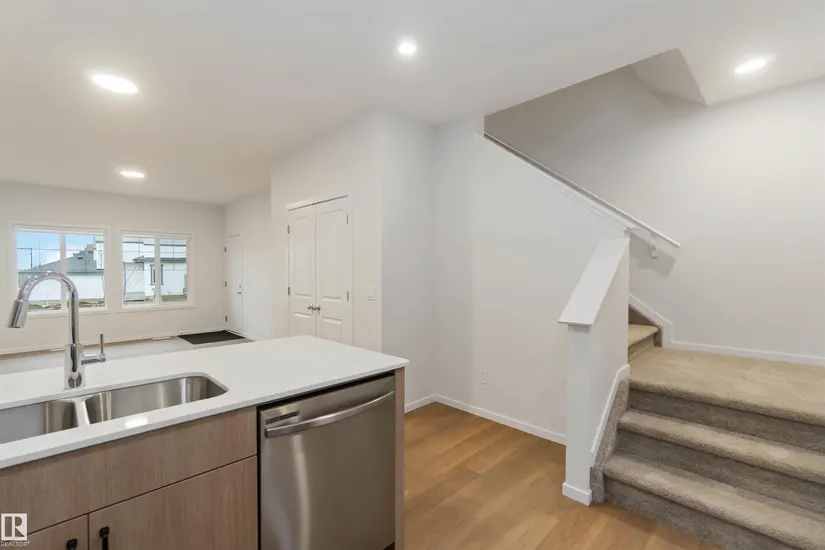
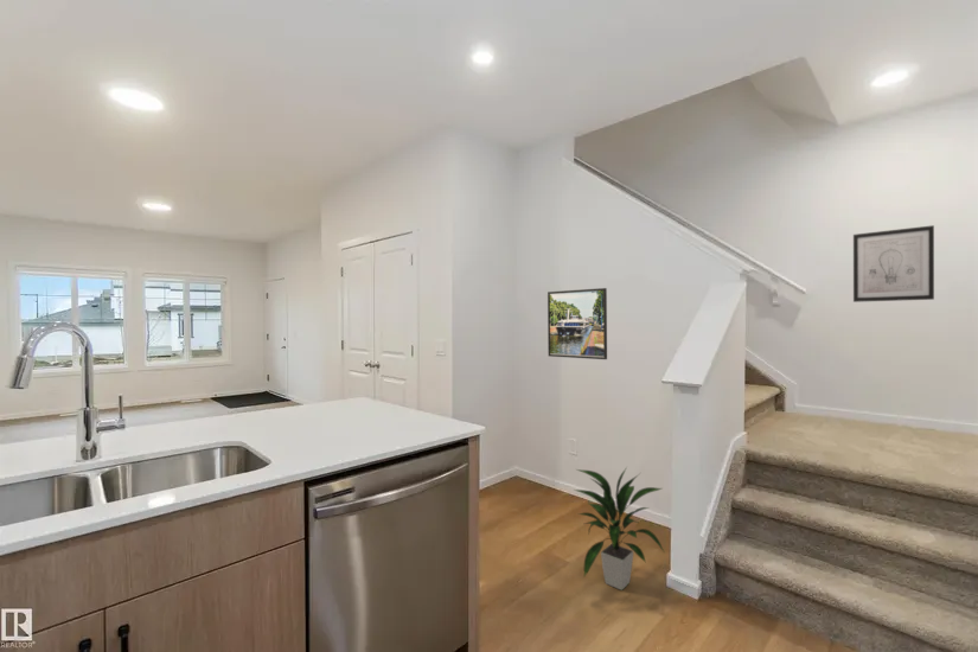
+ wall art (891, 266)
+ indoor plant (613, 524)
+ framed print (575, 324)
